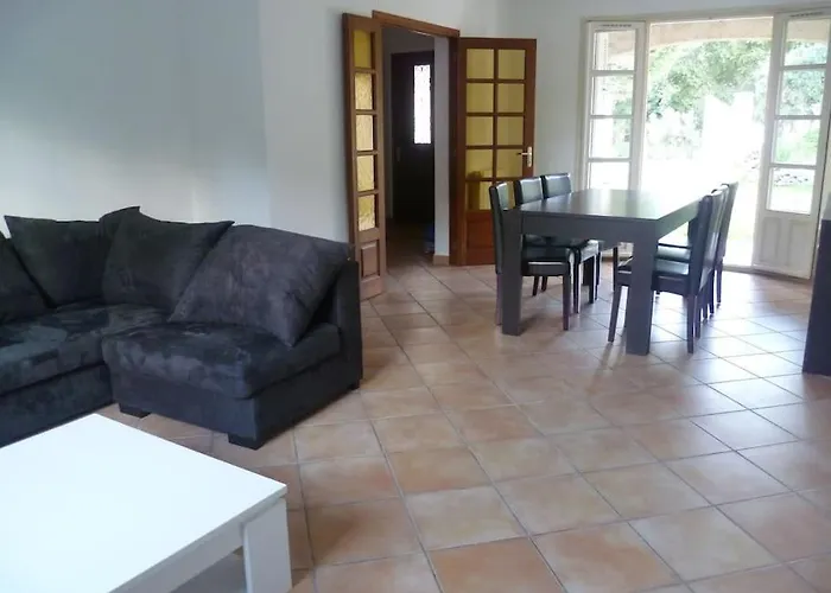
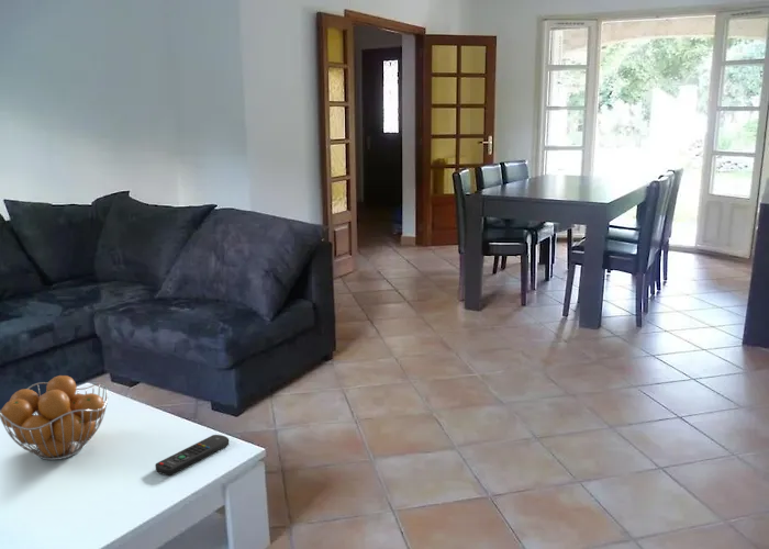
+ remote control (193, 453)
+ fruit basket (56, 416)
